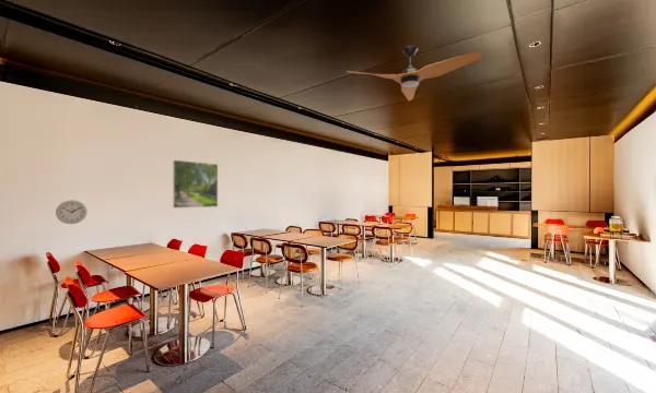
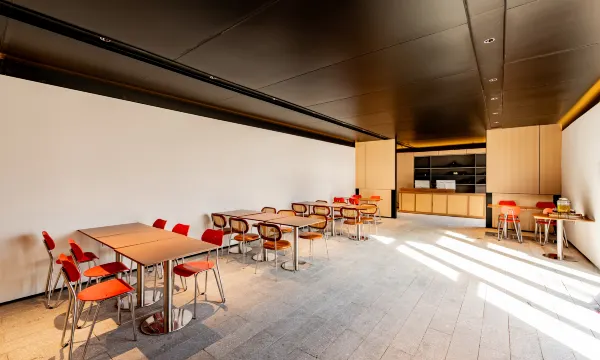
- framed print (196, 184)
- wall clock (71, 212)
- electric fan (409, 73)
